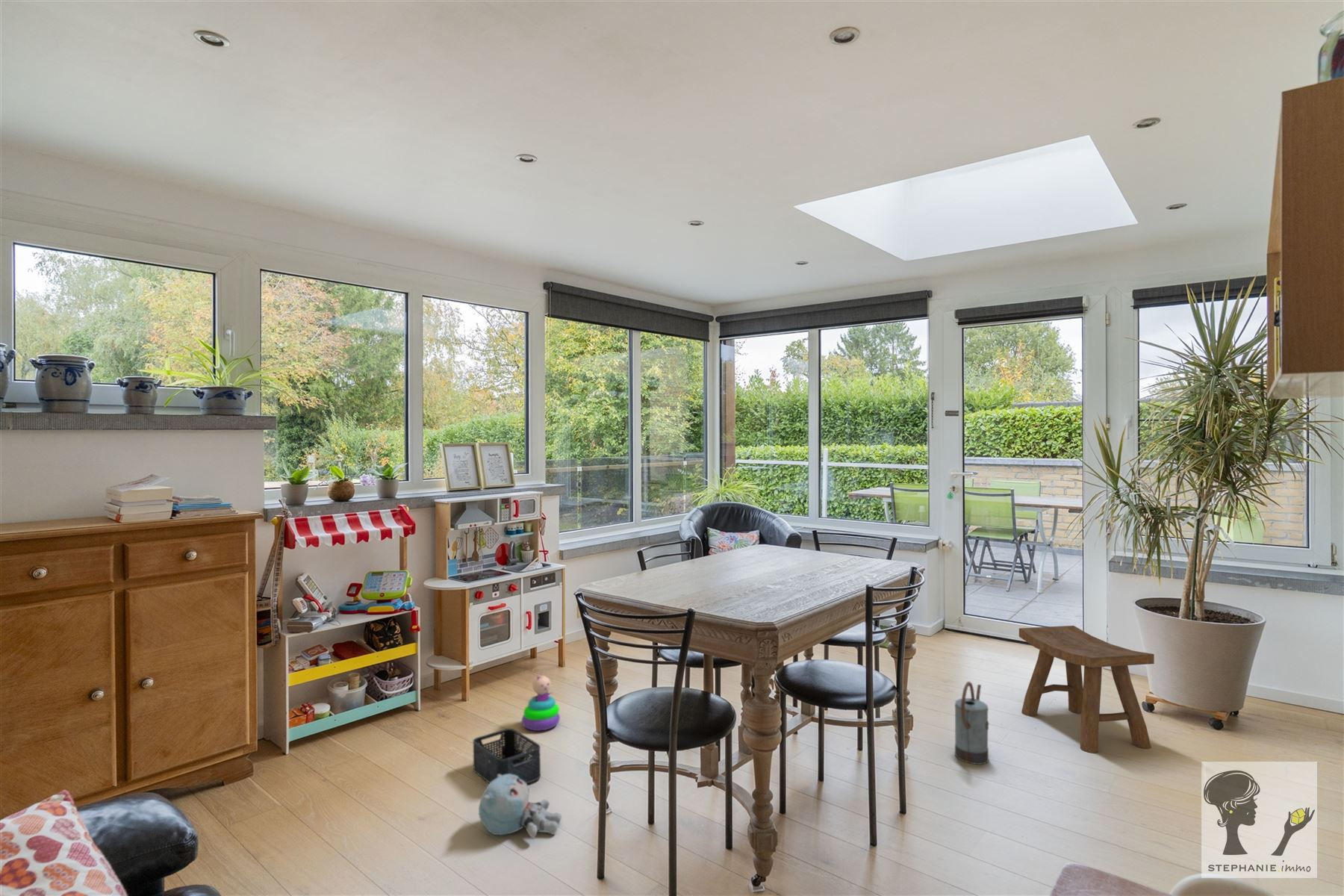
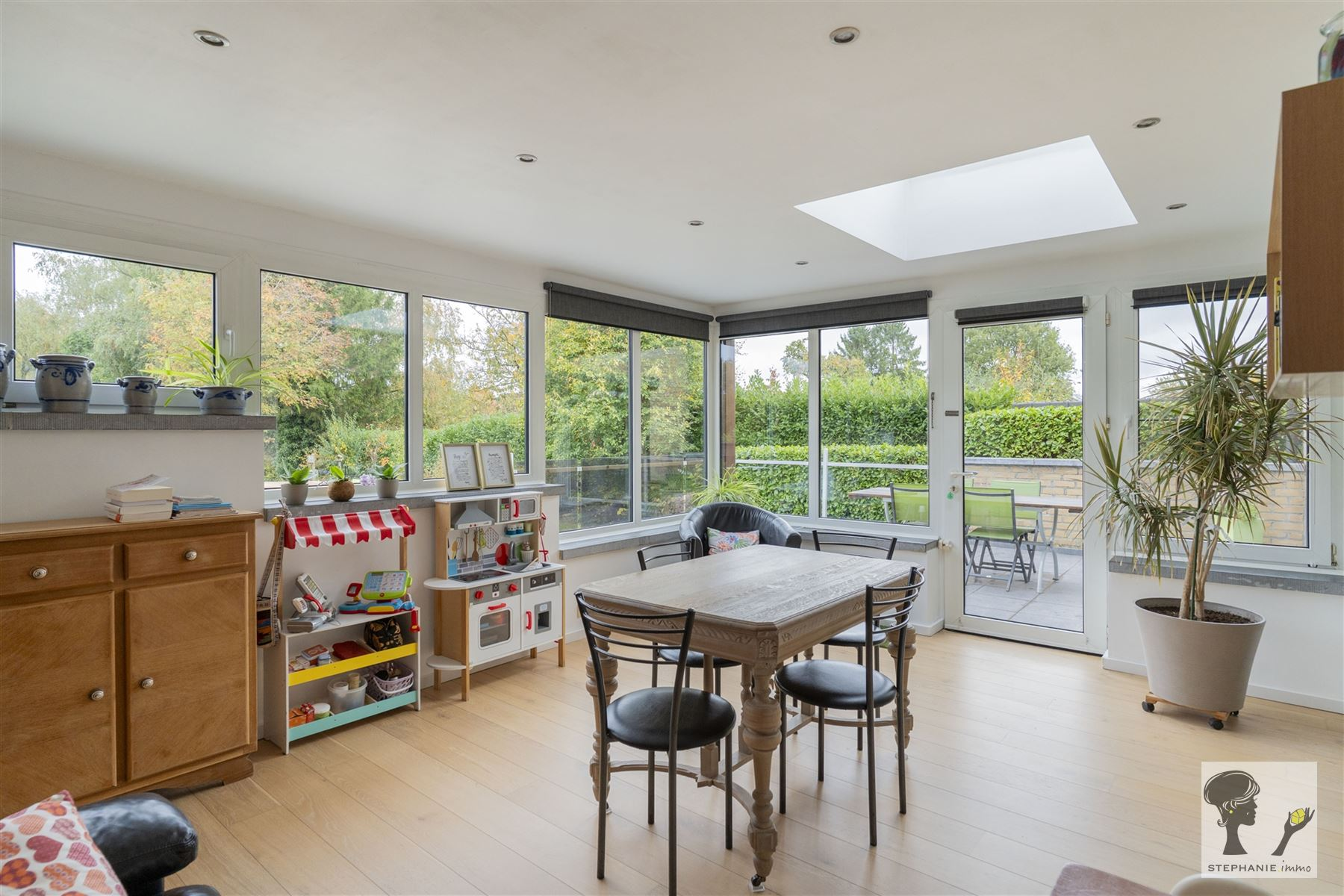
- plush toy (520, 803)
- stacking toy (541, 700)
- stool (1082, 684)
- watering can (971, 718)
- storage bin (506, 758)
